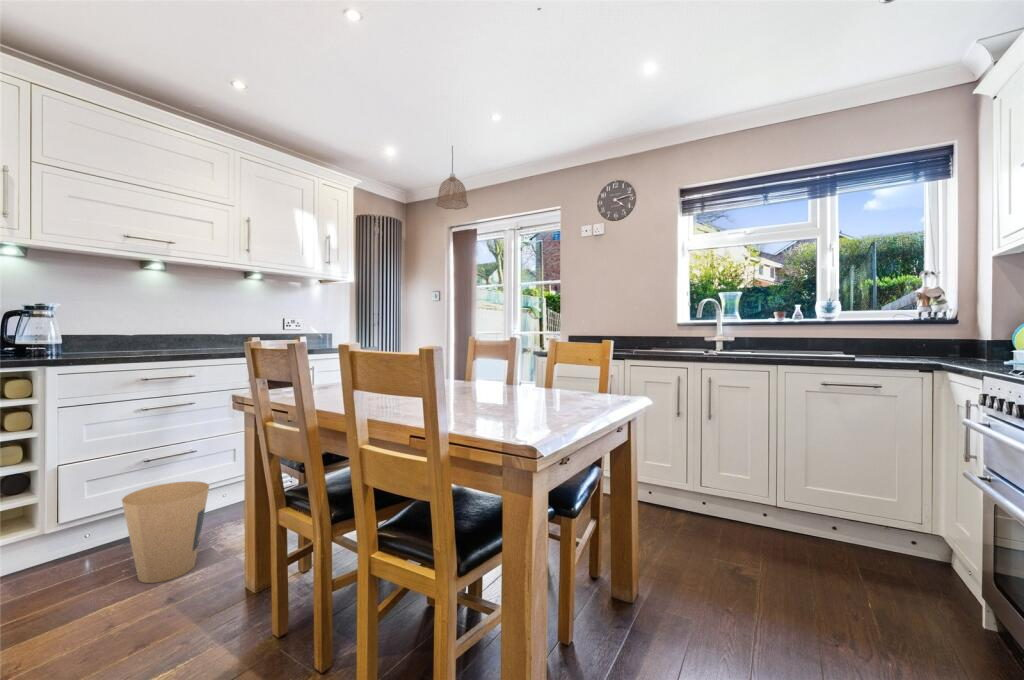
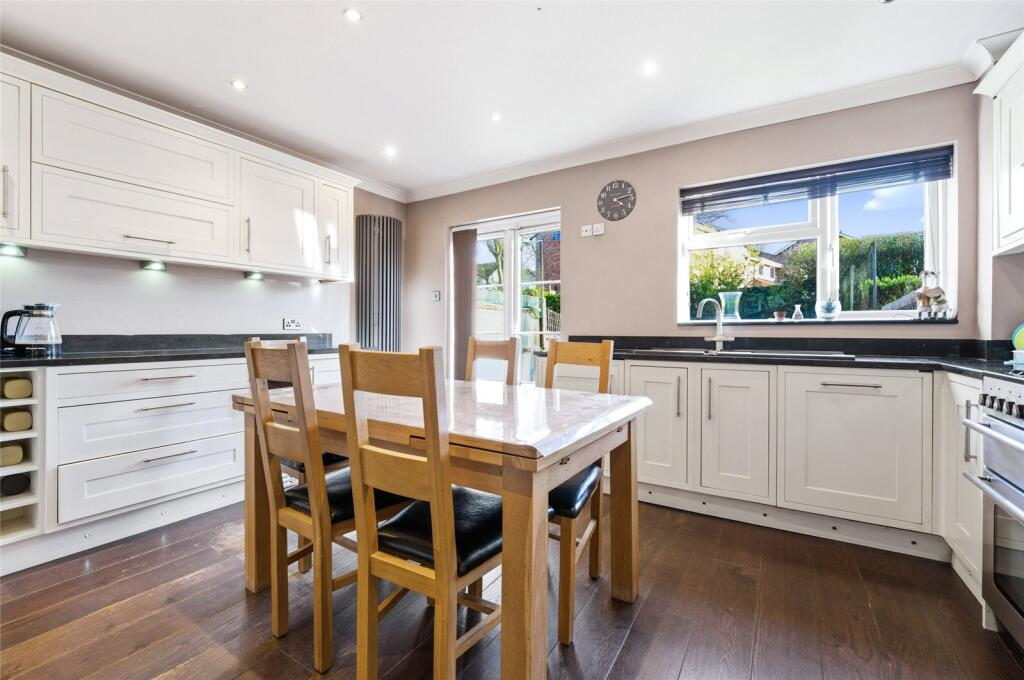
- pendant lamp (452, 175)
- trash can (167, 531)
